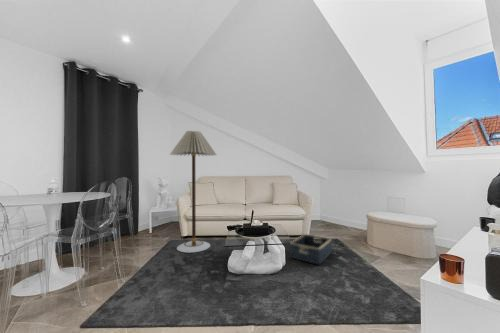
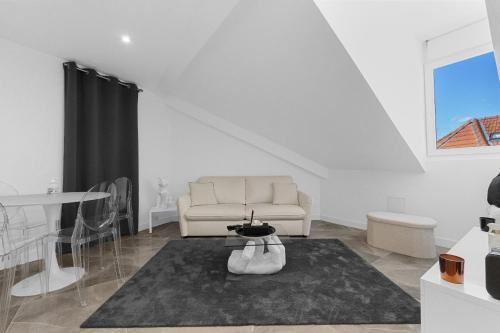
- basket (311, 248)
- floor lamp (193, 188)
